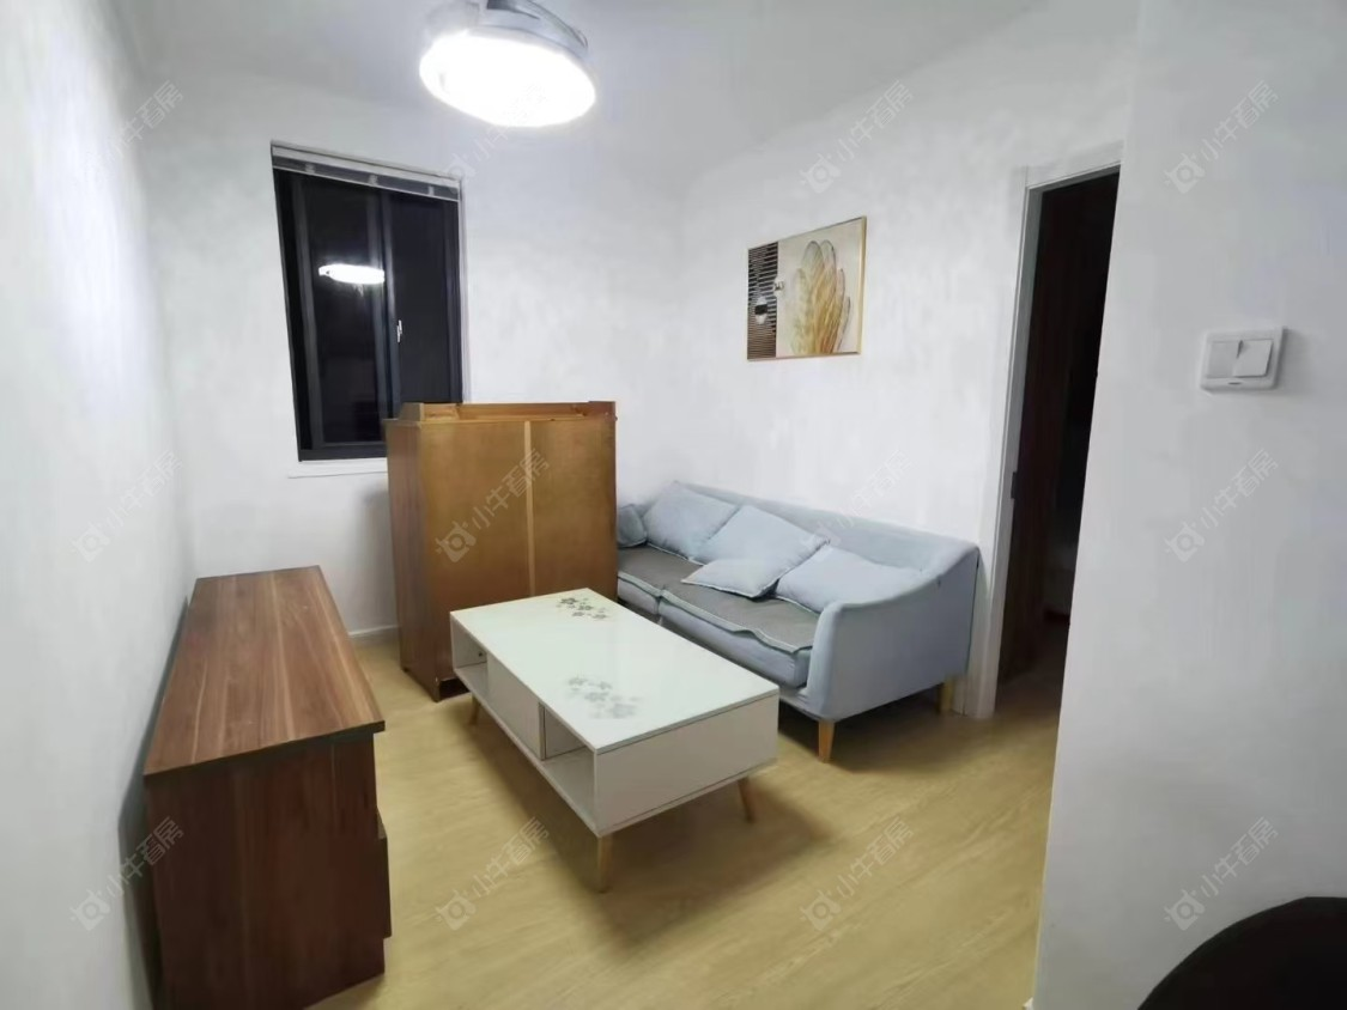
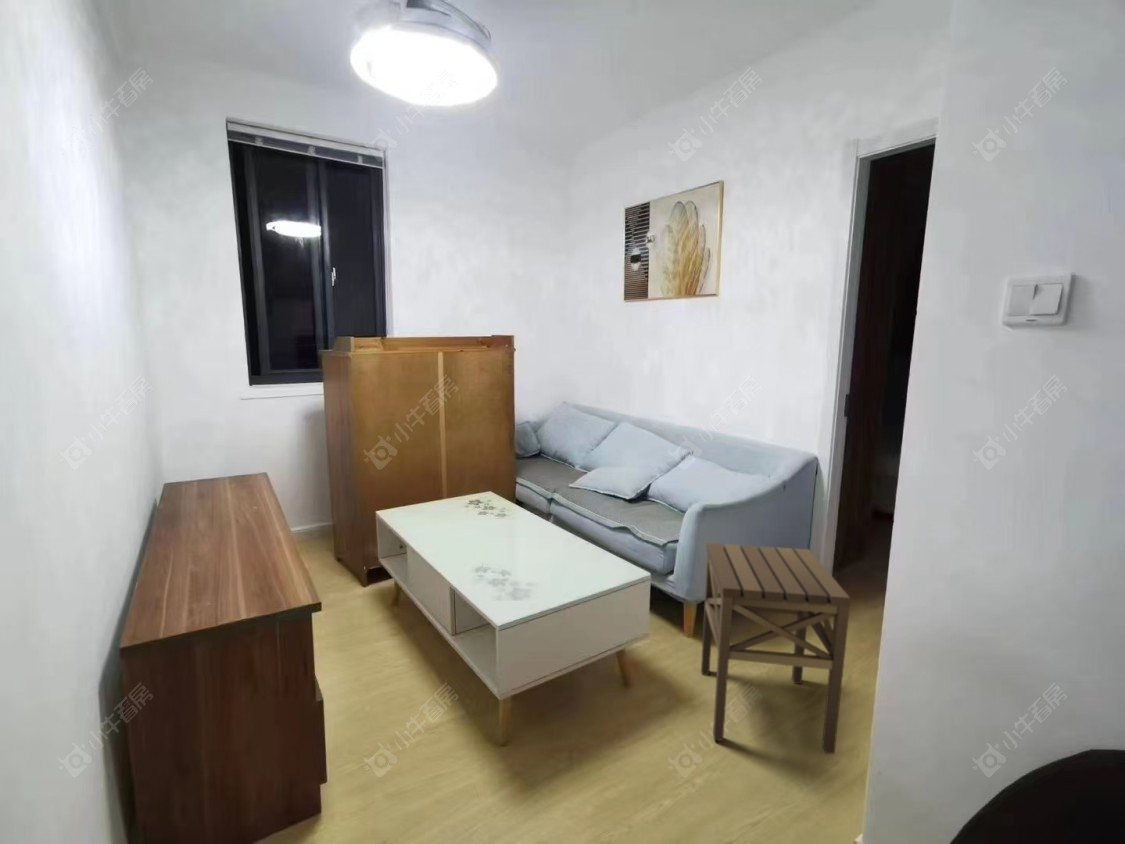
+ side table (764, 638)
